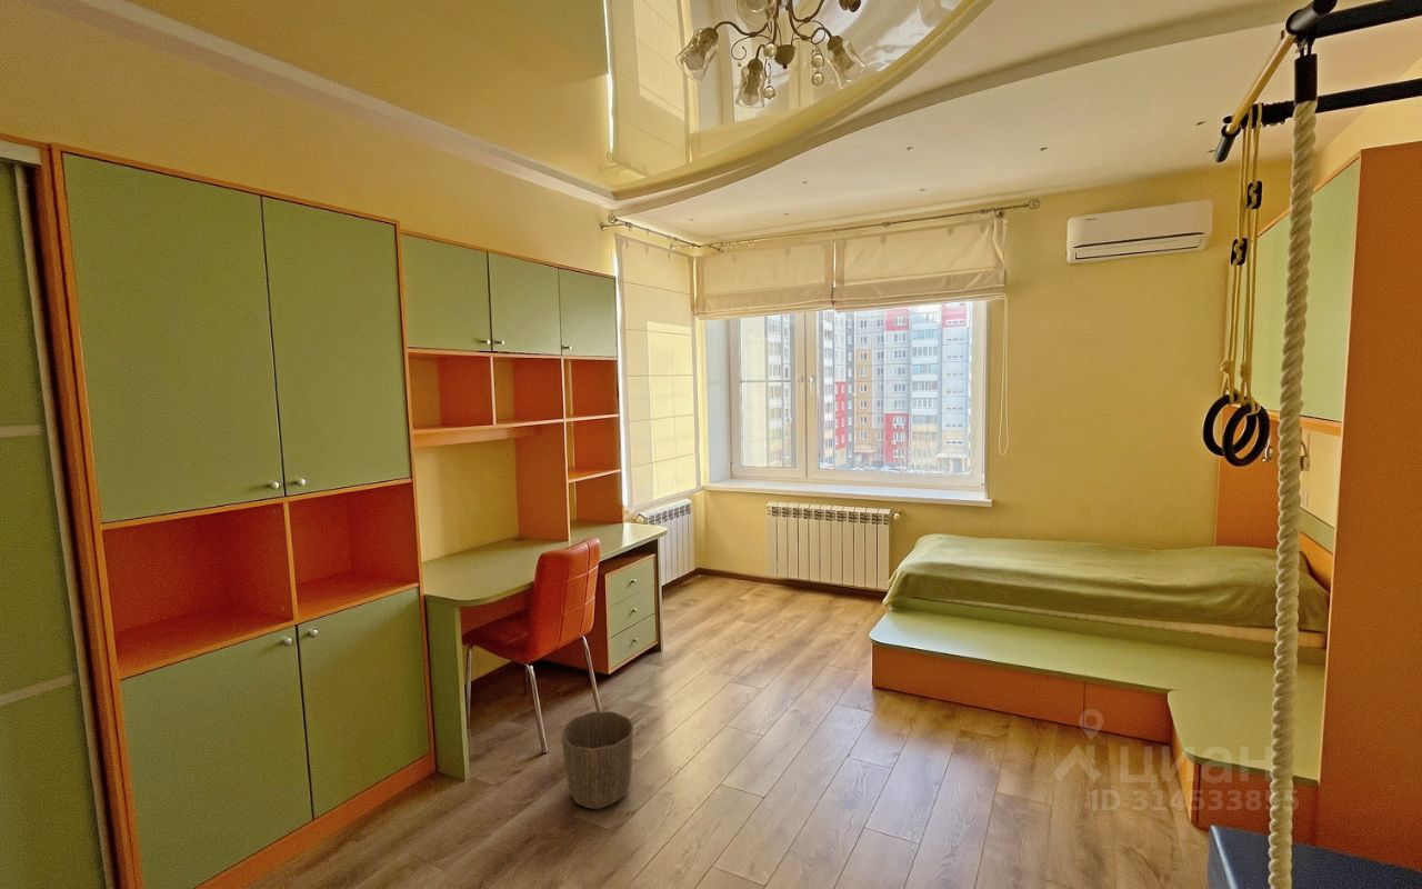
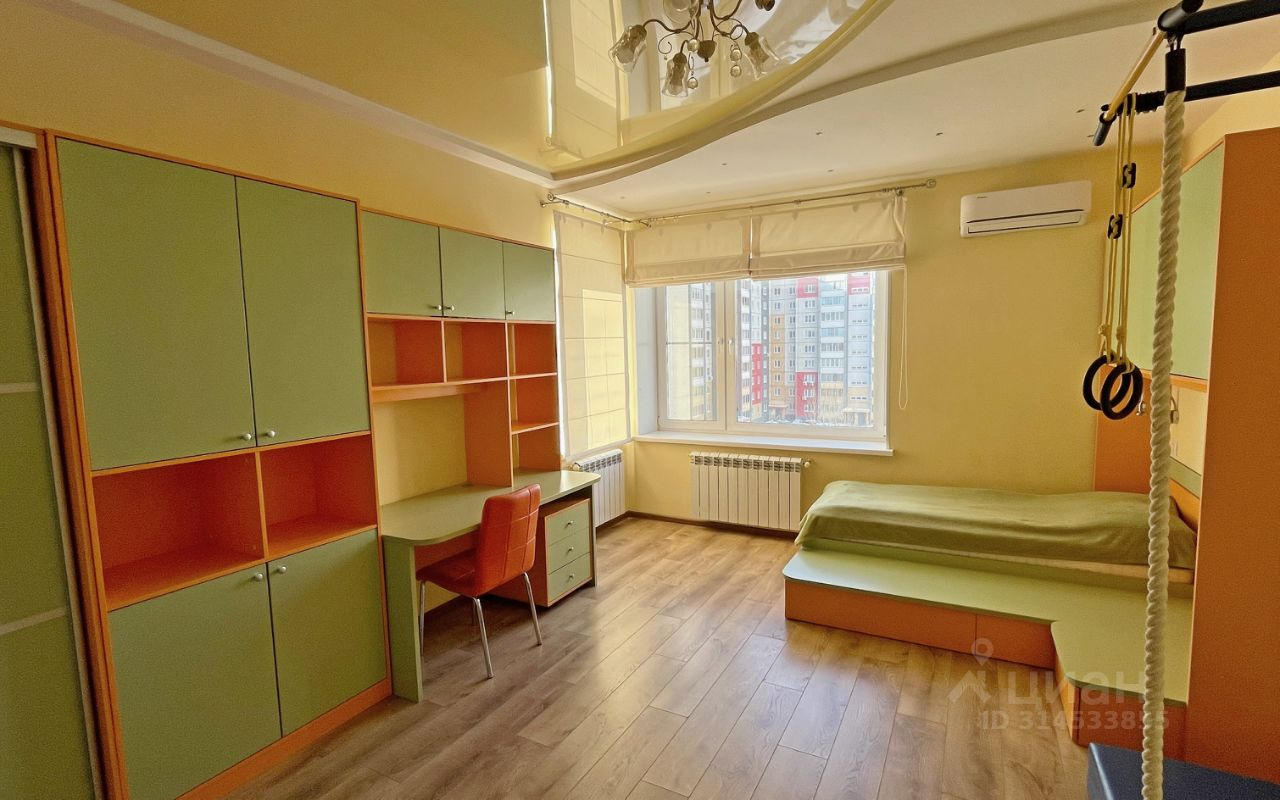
- waste basket (599, 760)
